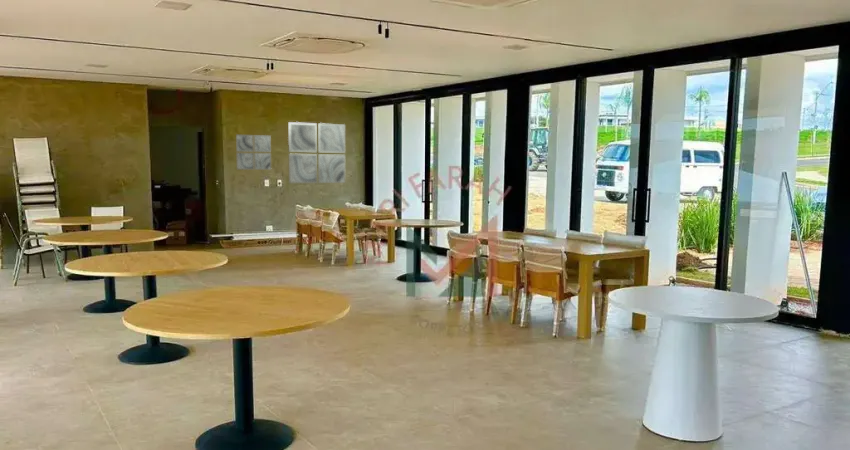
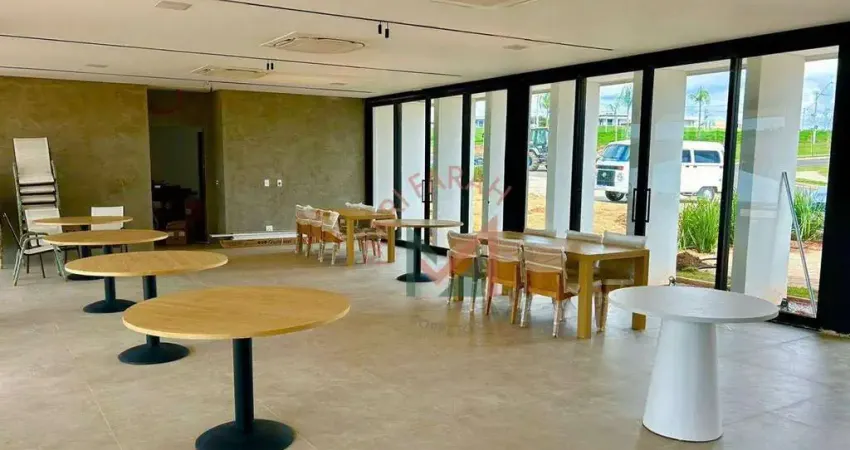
- wall art (253, 151)
- wall art (318, 152)
